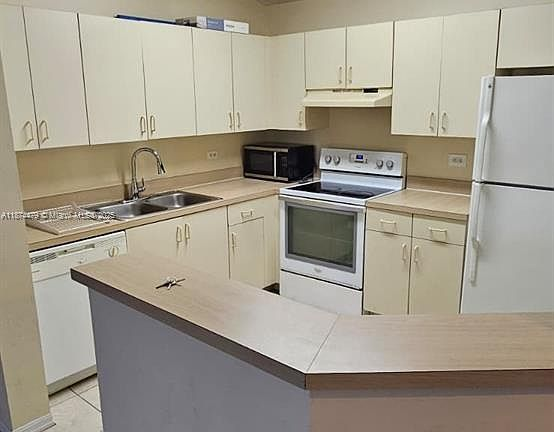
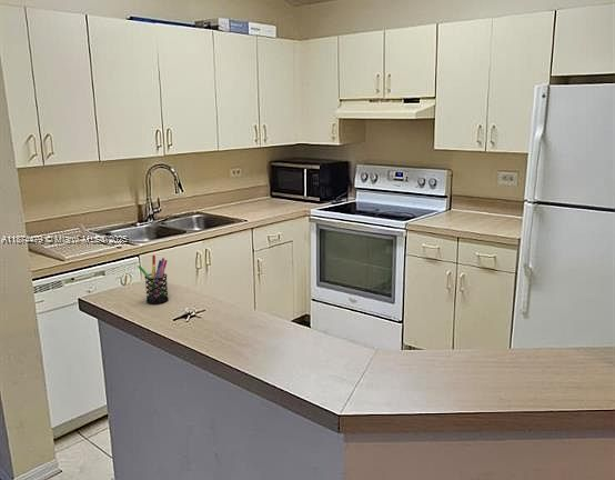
+ pen holder (153, 279)
